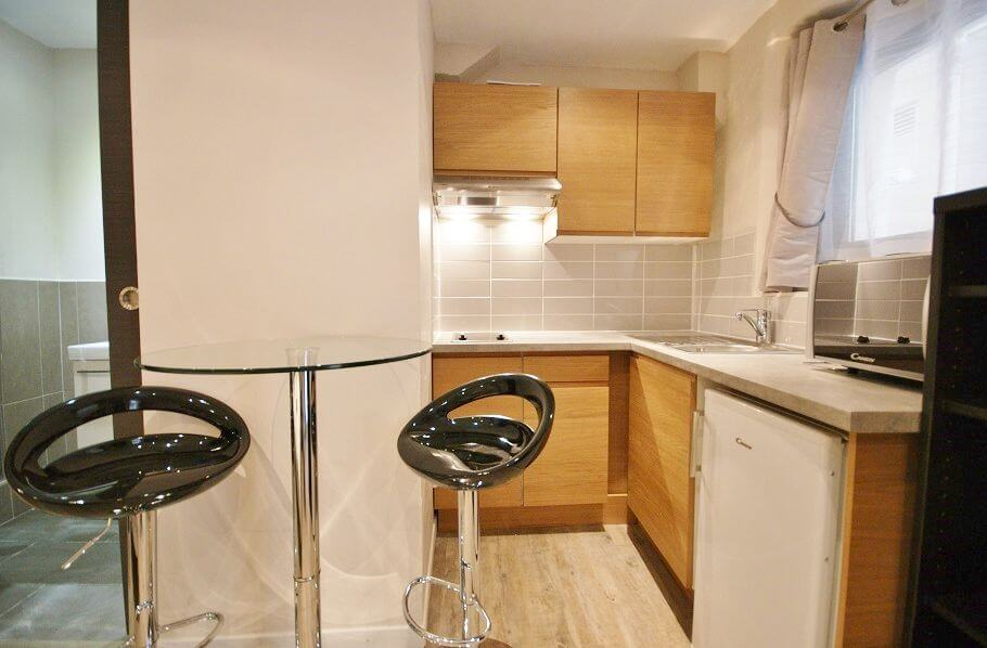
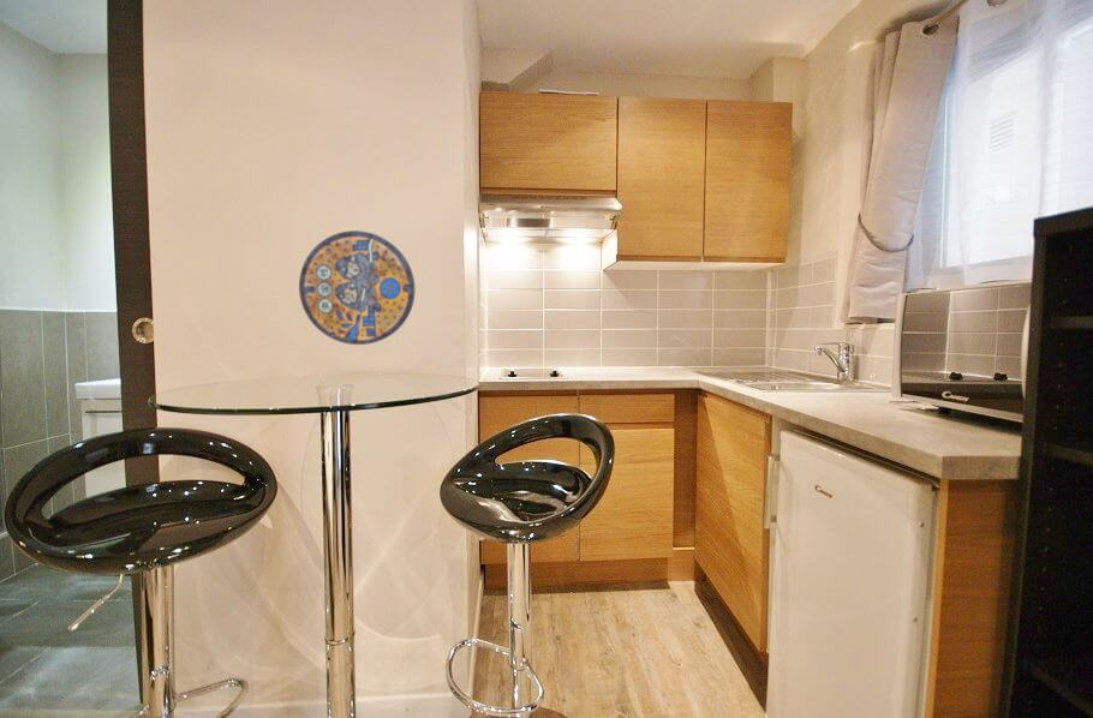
+ manhole cover (357, 288)
